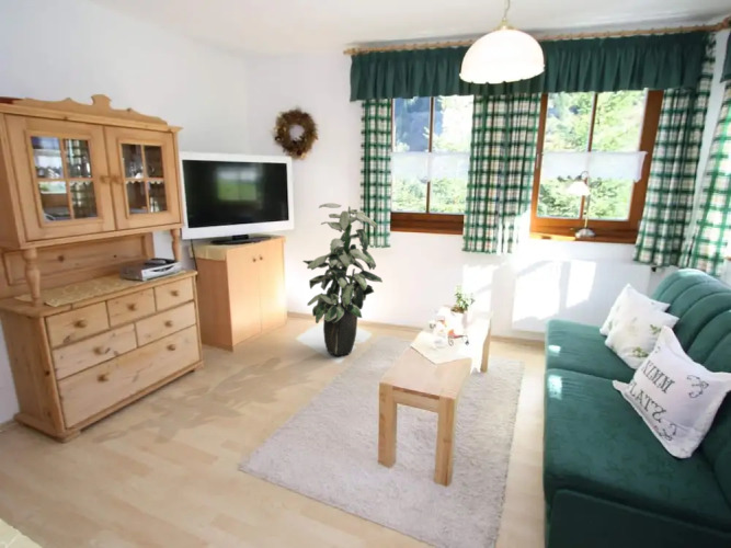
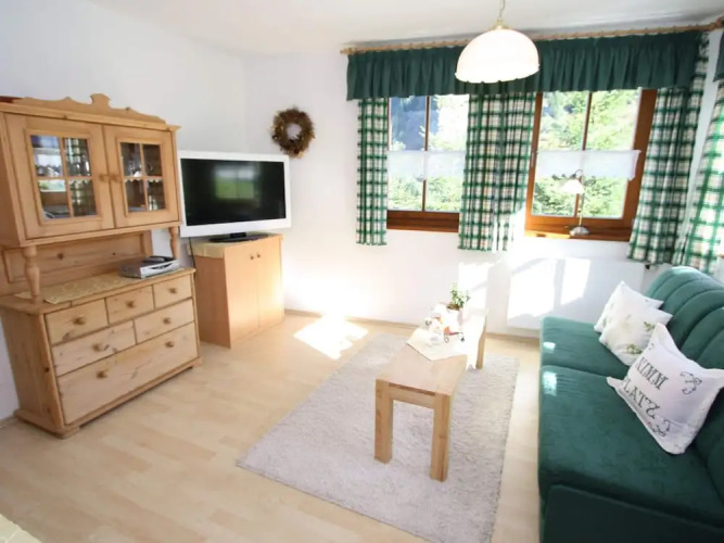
- indoor plant (340, 278)
